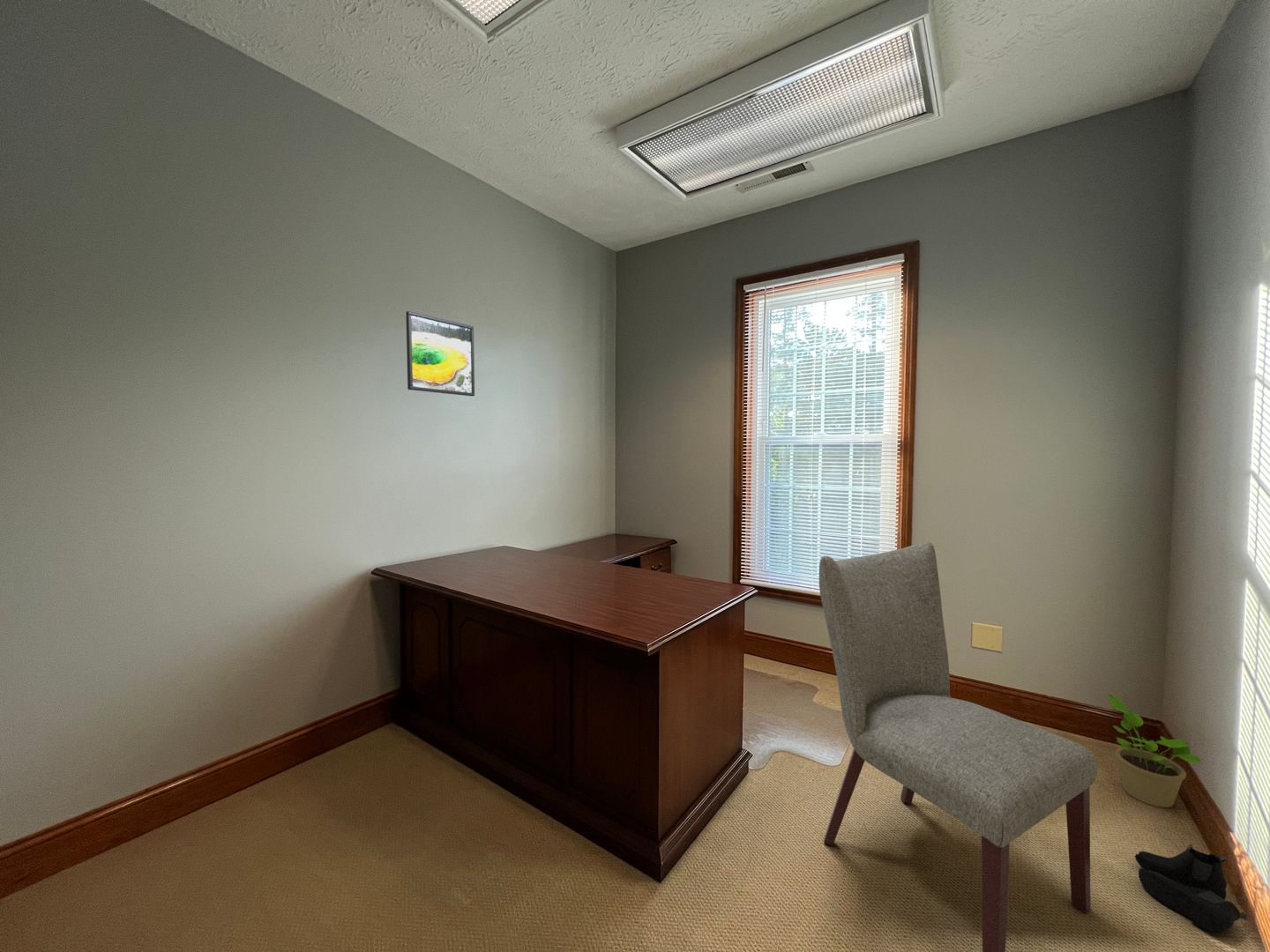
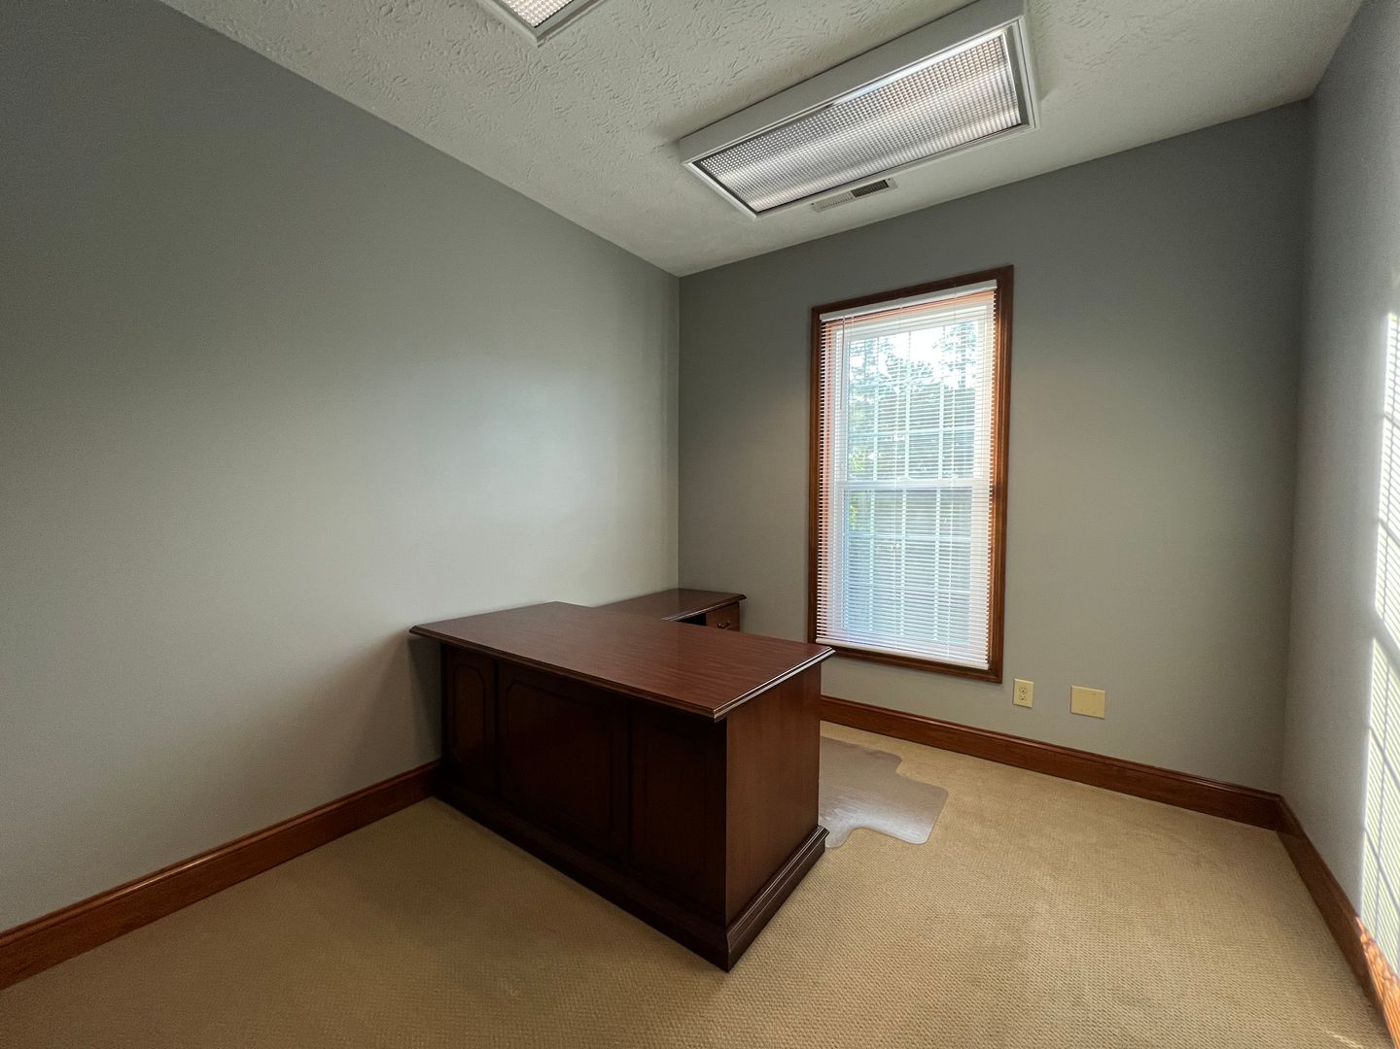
- boots (1190, 881)
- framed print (442, 356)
- potted plant (1151, 754)
- chair (930, 712)
